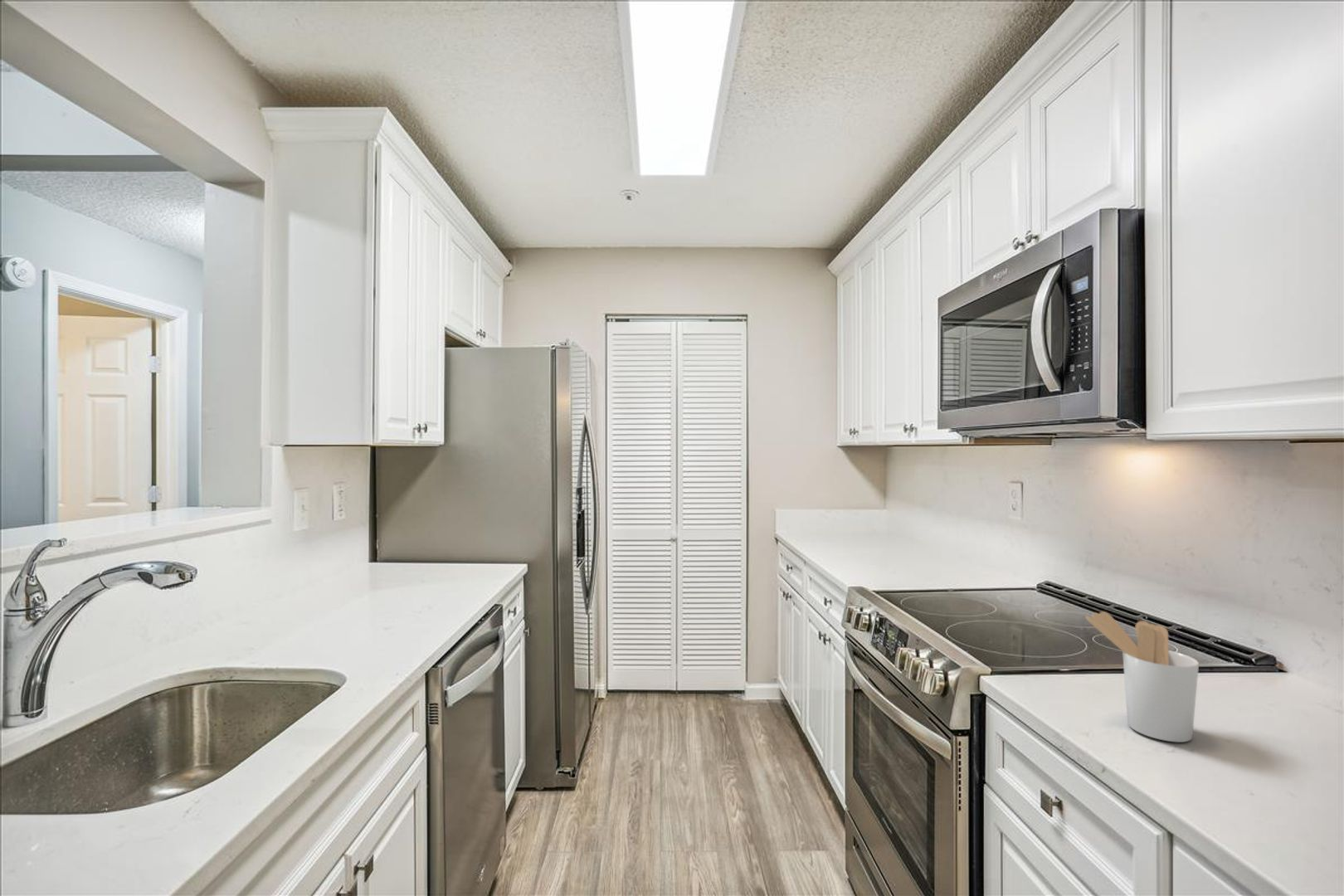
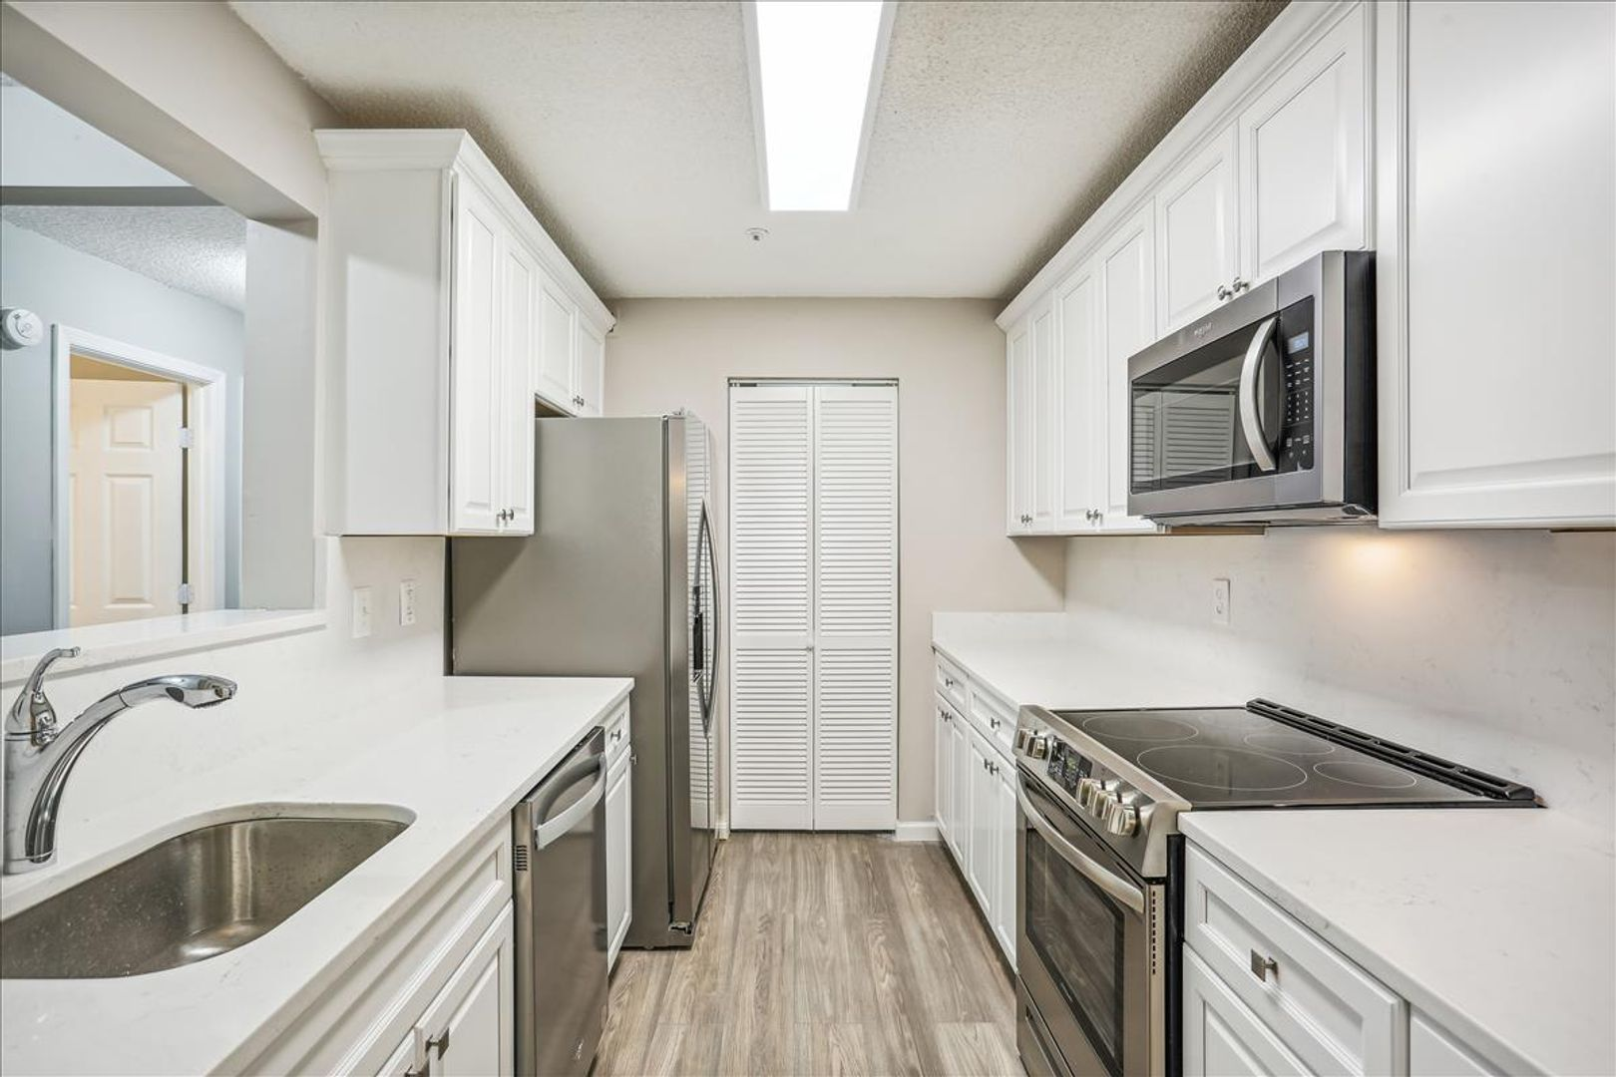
- utensil holder (1139, 670)
